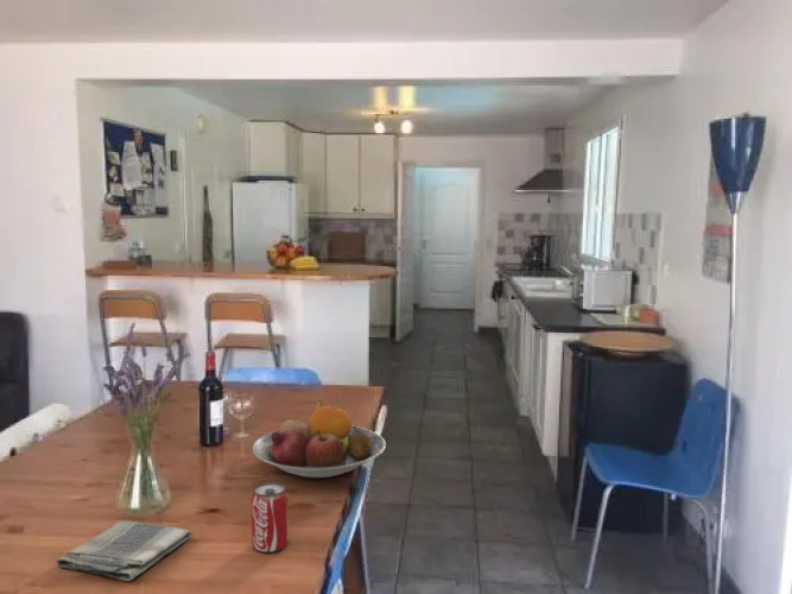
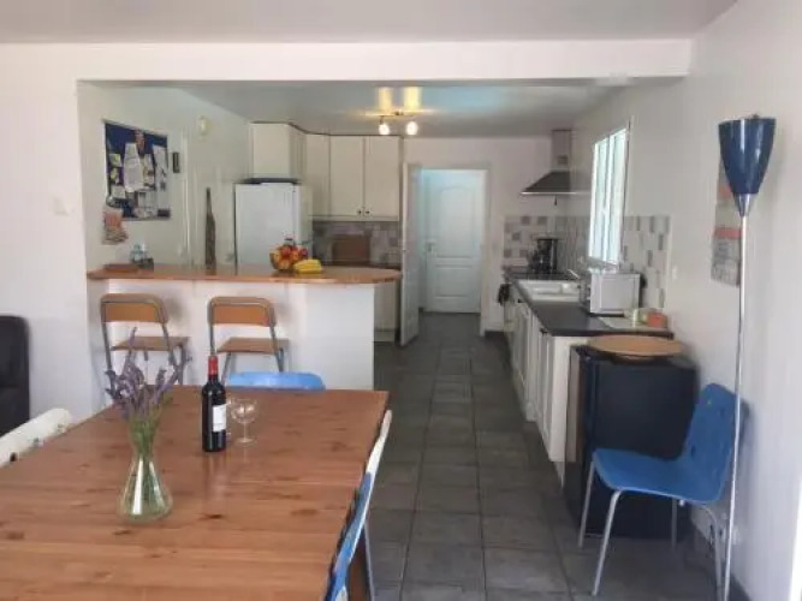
- dish towel (126, 545)
- fruit bowl (319, 438)
- beverage can (270, 517)
